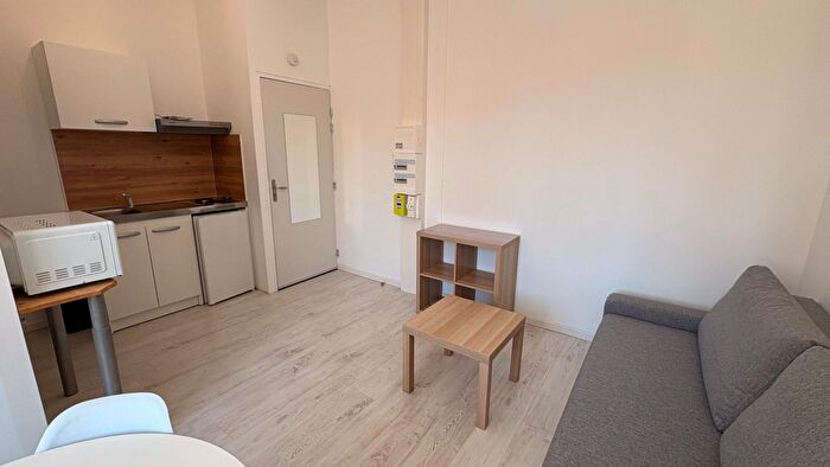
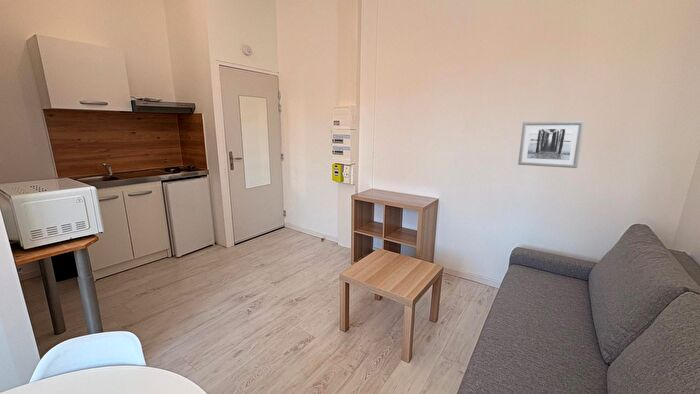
+ wall art (549, 144)
